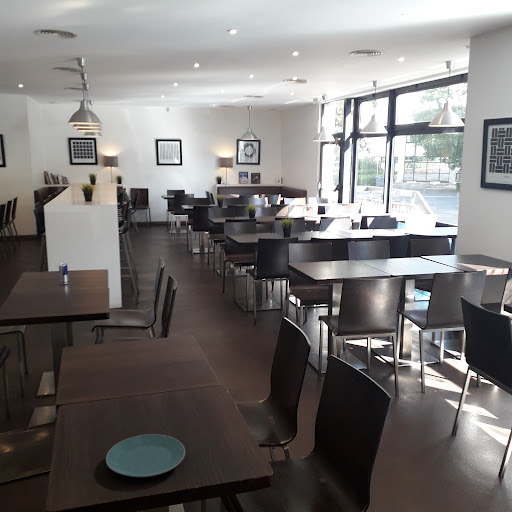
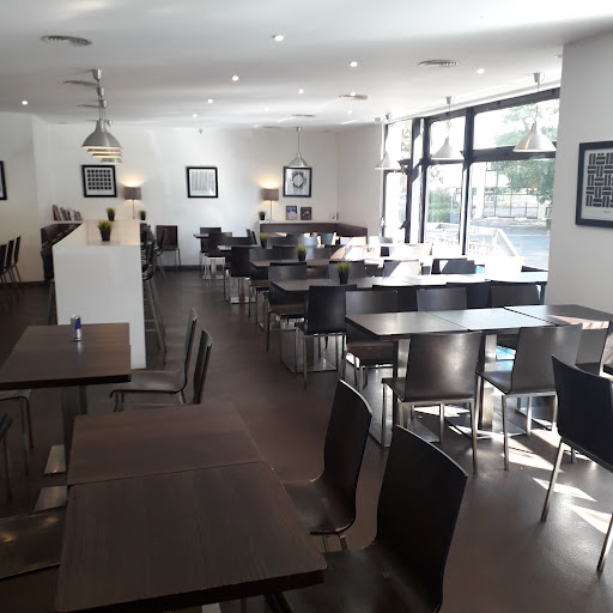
- plate (146, 457)
